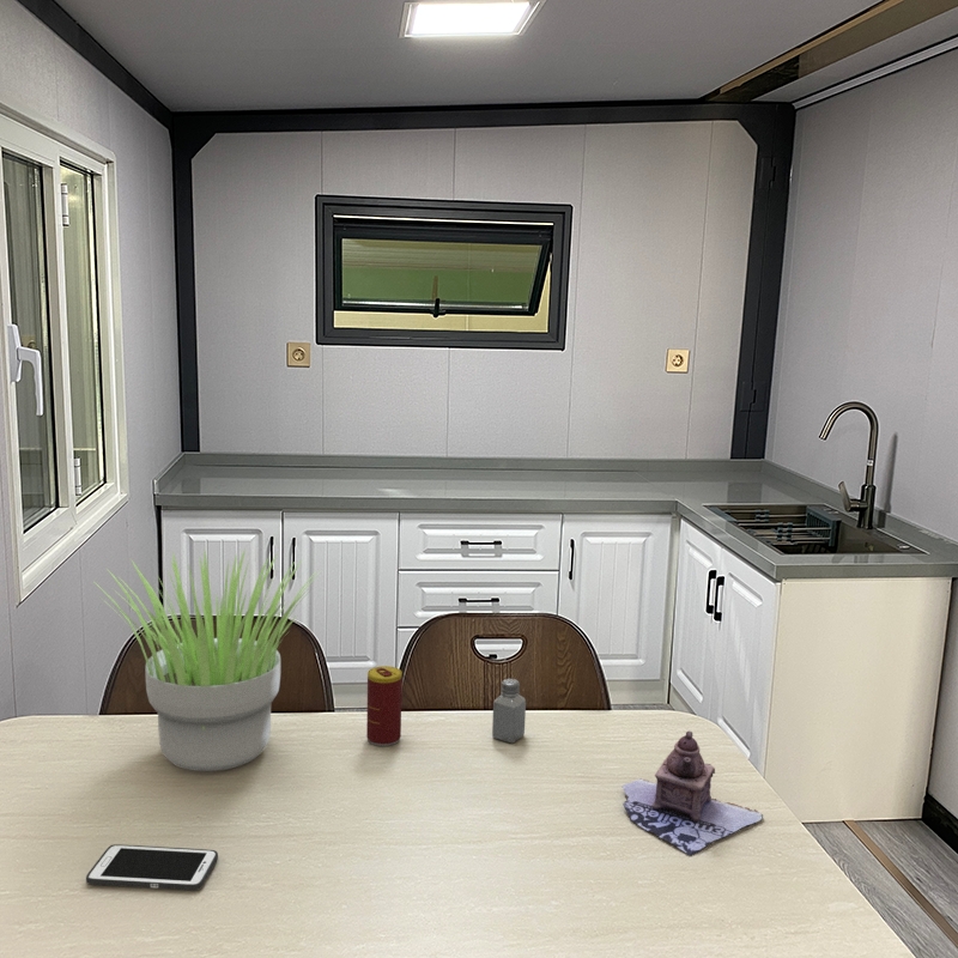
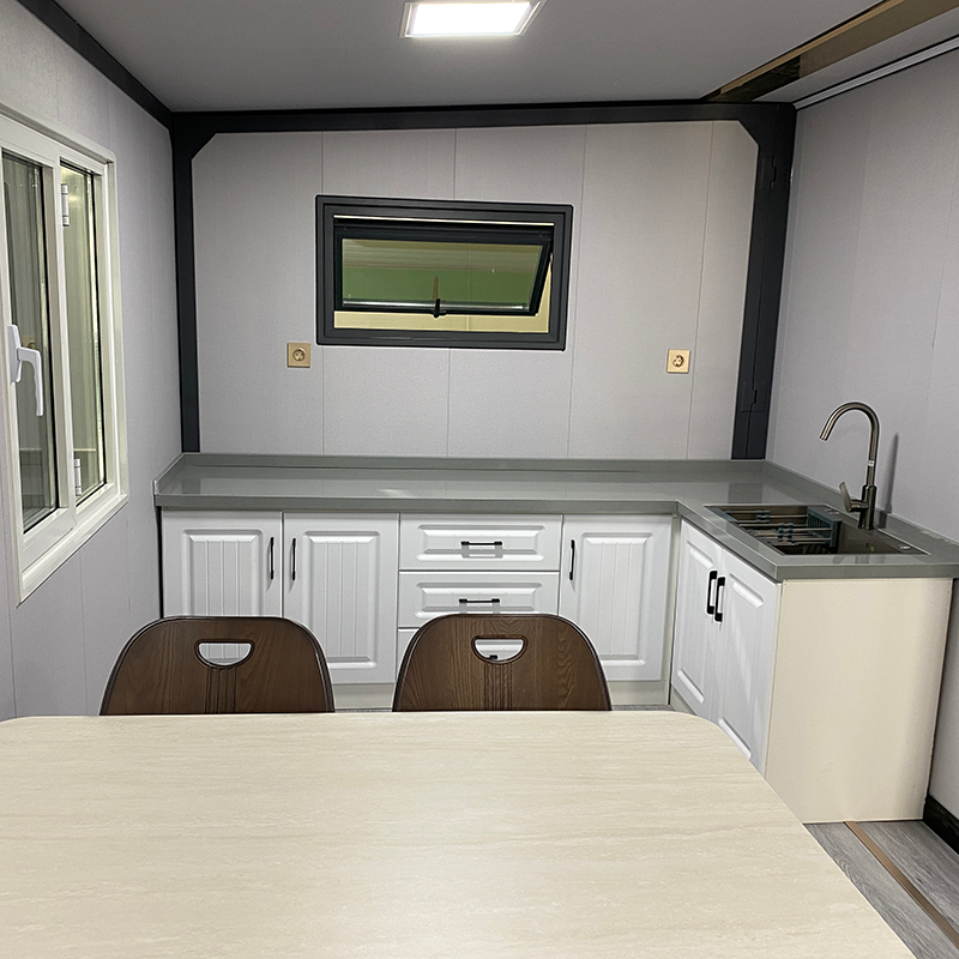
- cell phone (153, 867)
- saltshaker (509, 709)
- potted plant (212, 666)
- beverage can (383, 705)
- teapot (683, 774)
